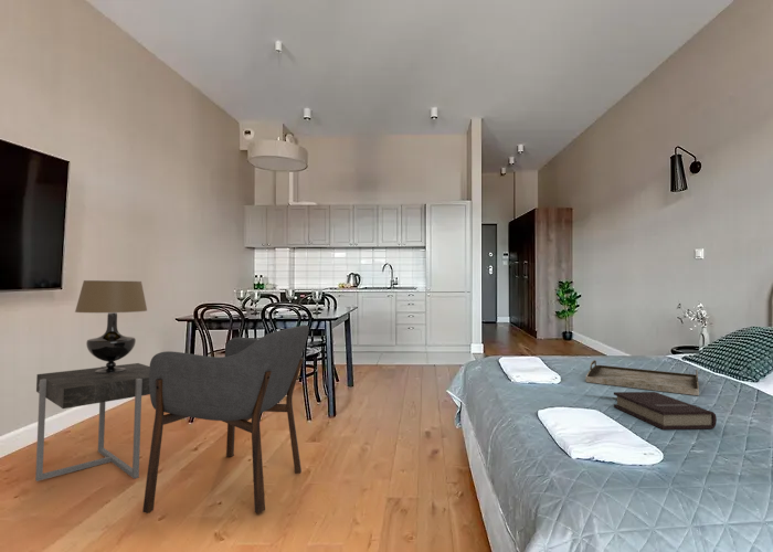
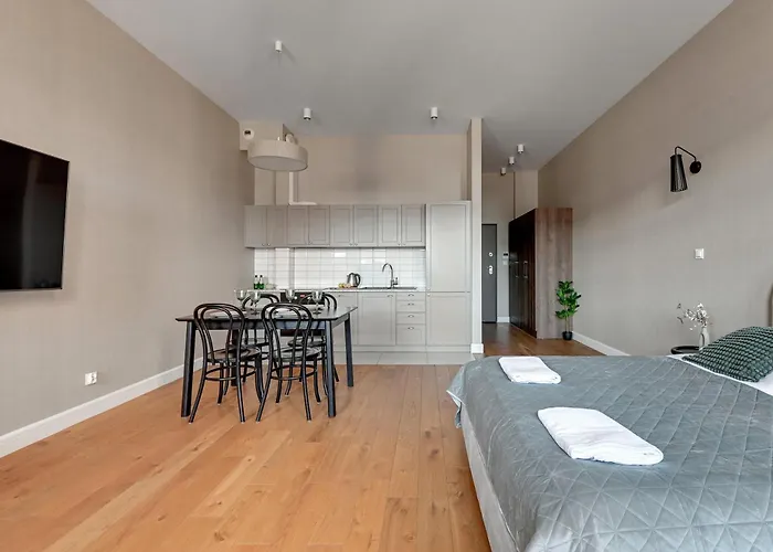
- armchair (242, 404)
- book (660, 408)
- serving tray (642, 373)
- table lamp (112, 325)
- side table (102, 421)
